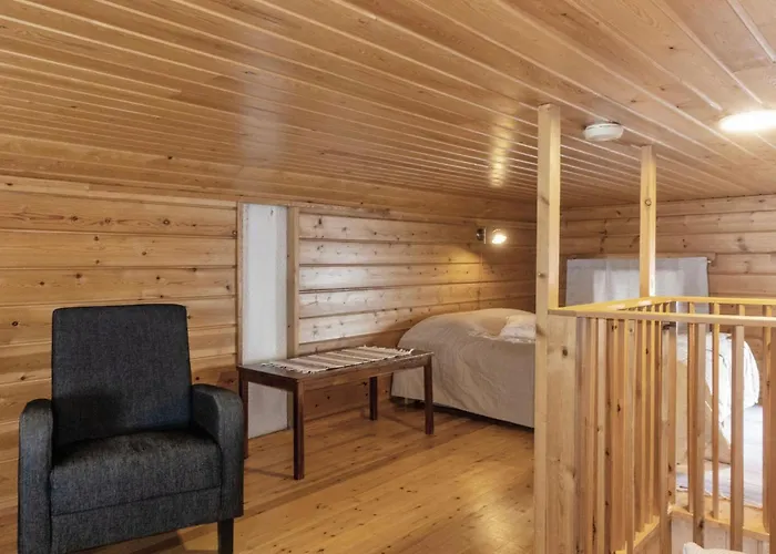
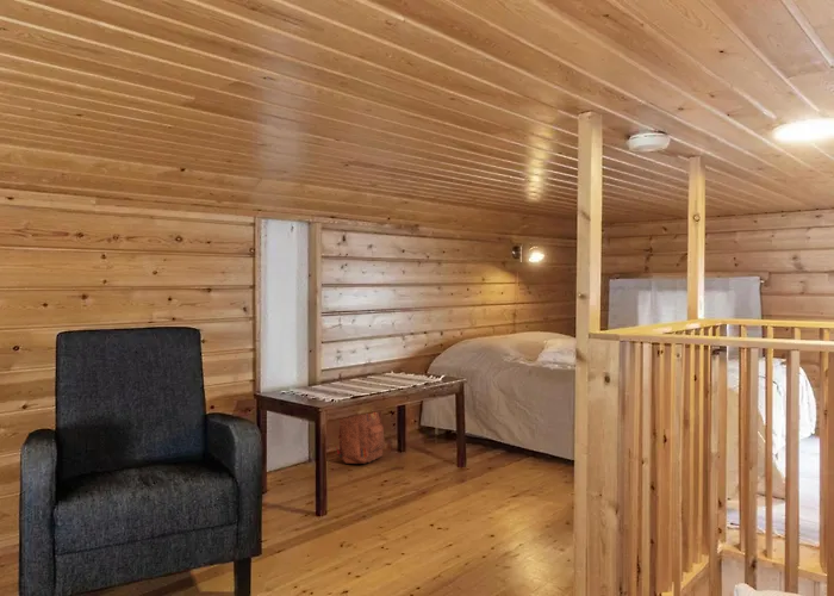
+ backpack (359, 424)
